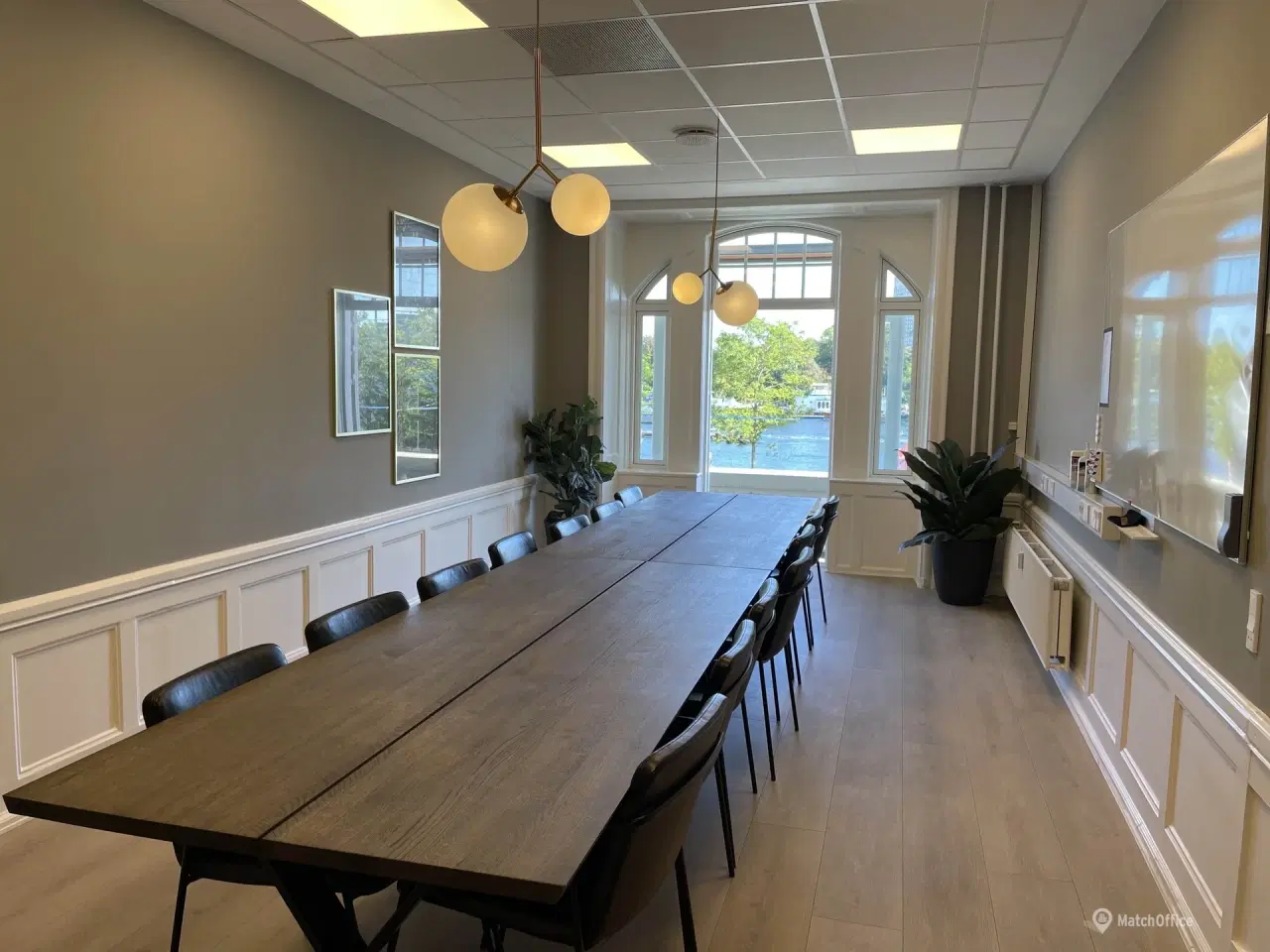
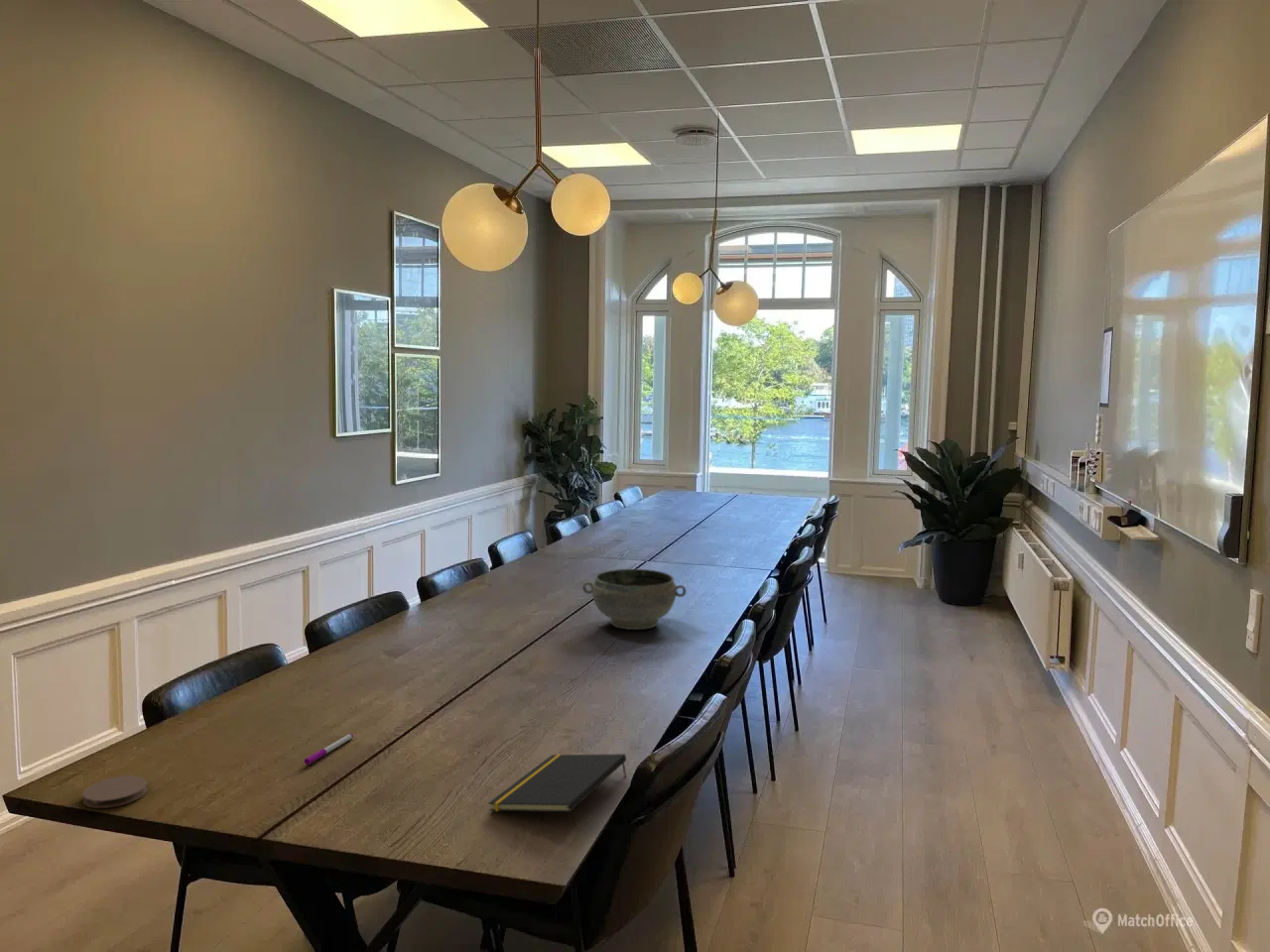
+ coaster (115, 791)
+ bowl (633, 600)
+ pen (329, 748)
+ notepad (560, 780)
